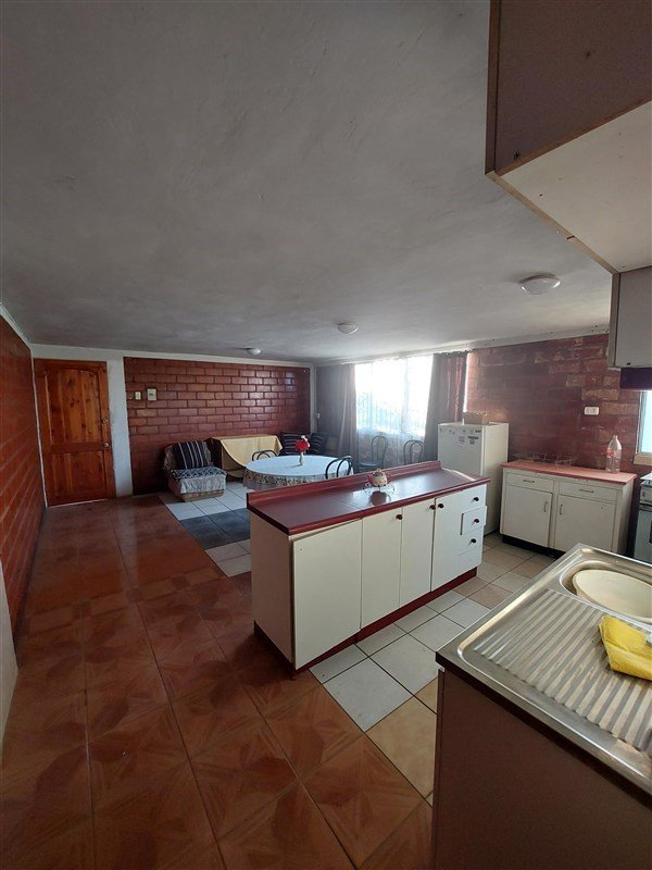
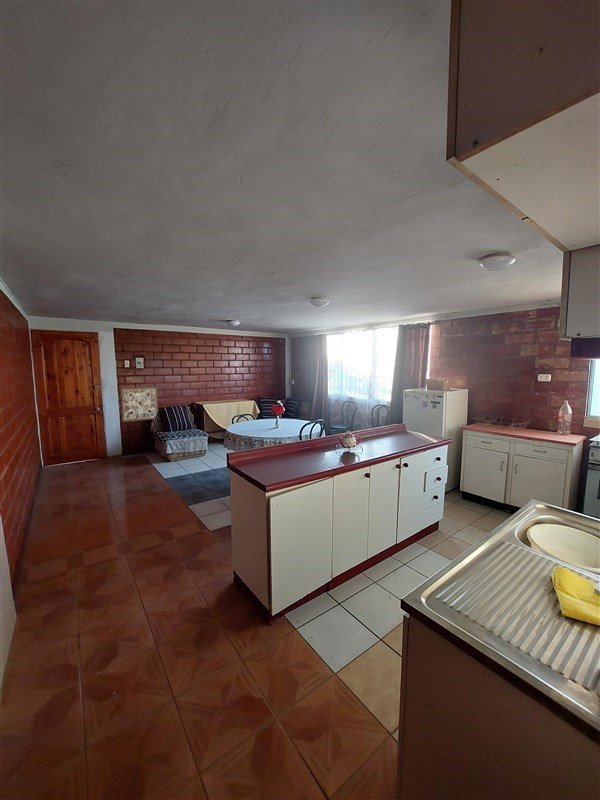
+ wall art (138, 404)
